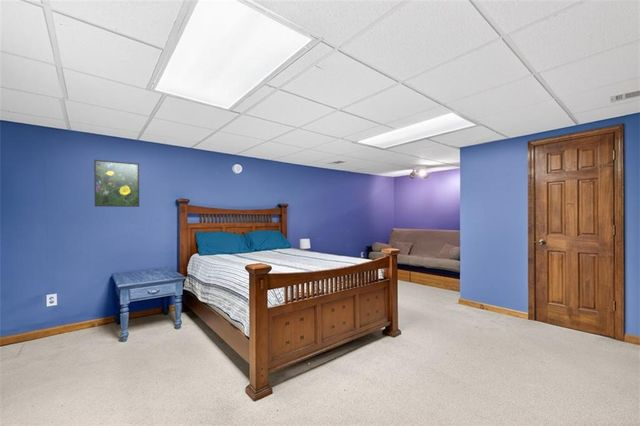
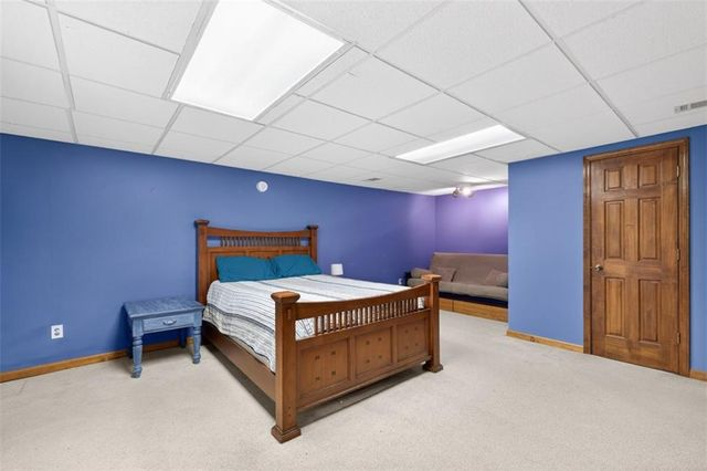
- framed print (117, 184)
